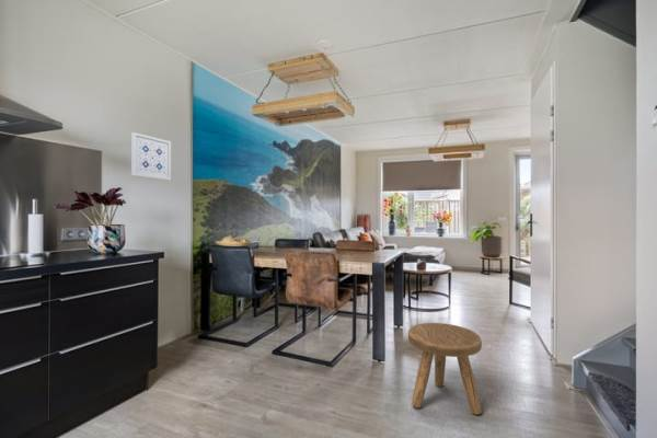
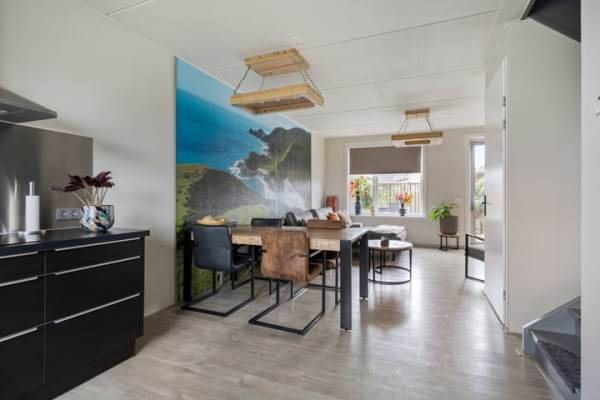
- stool (442, 367)
- wall art (152, 157)
